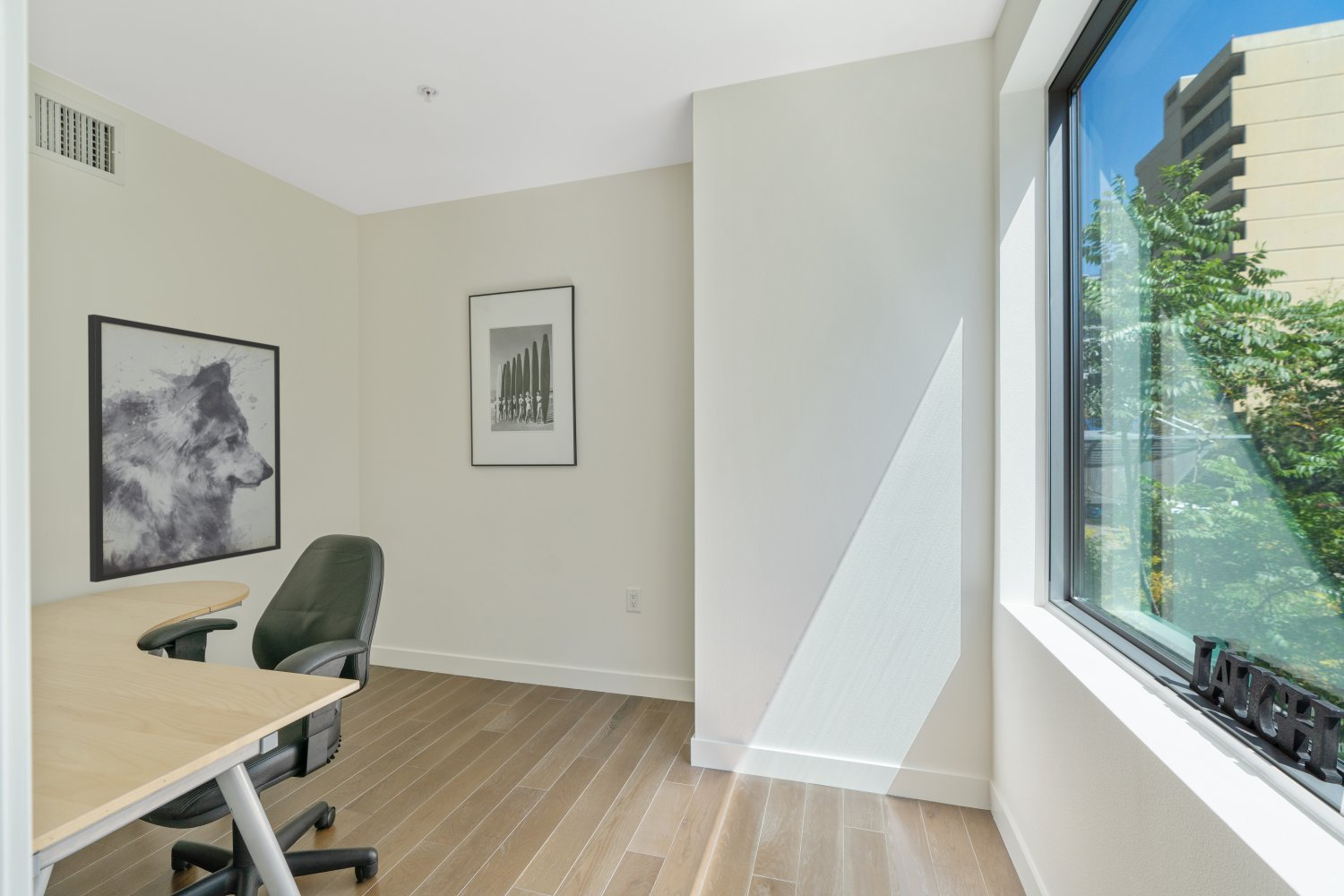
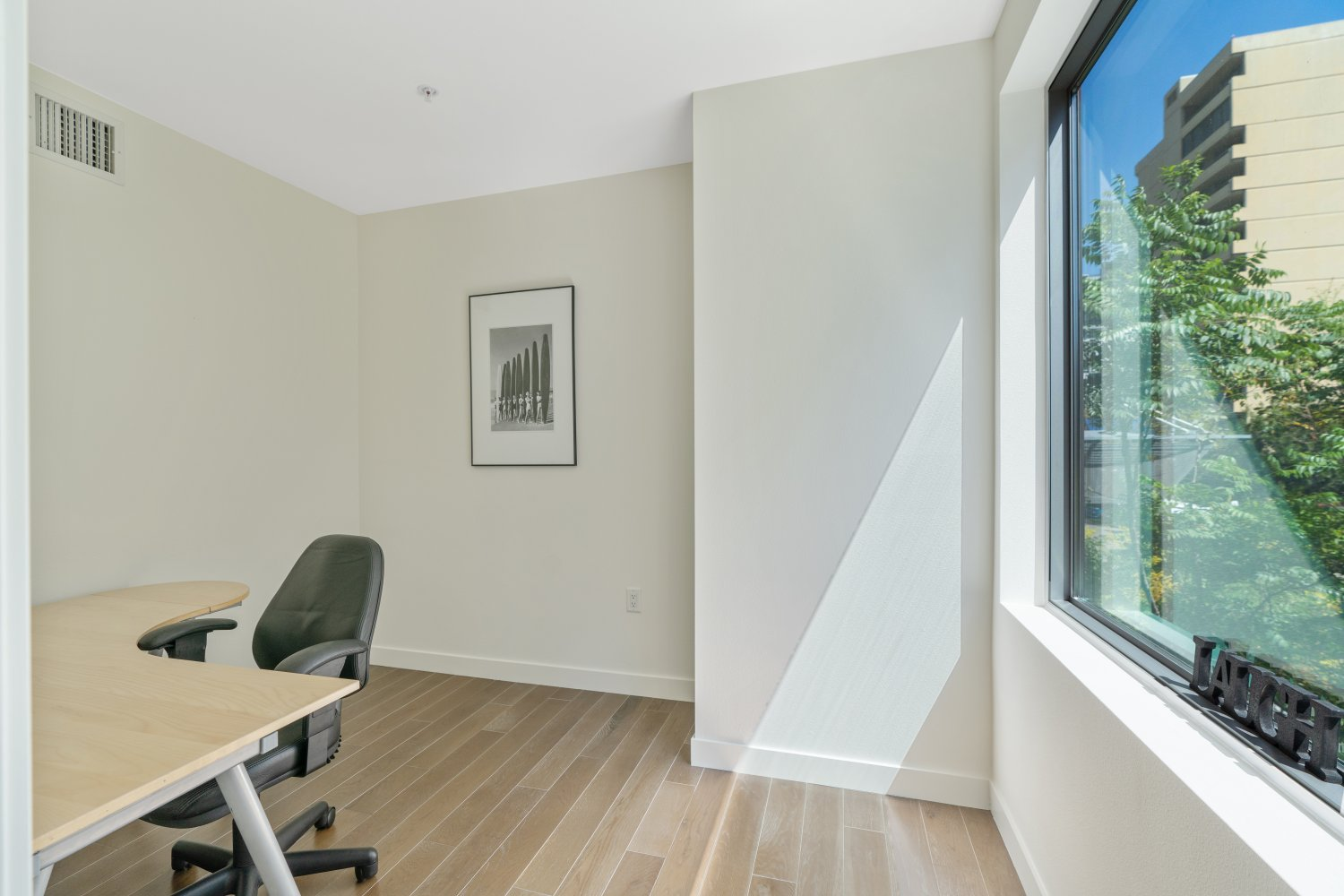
- wall art (197, 447)
